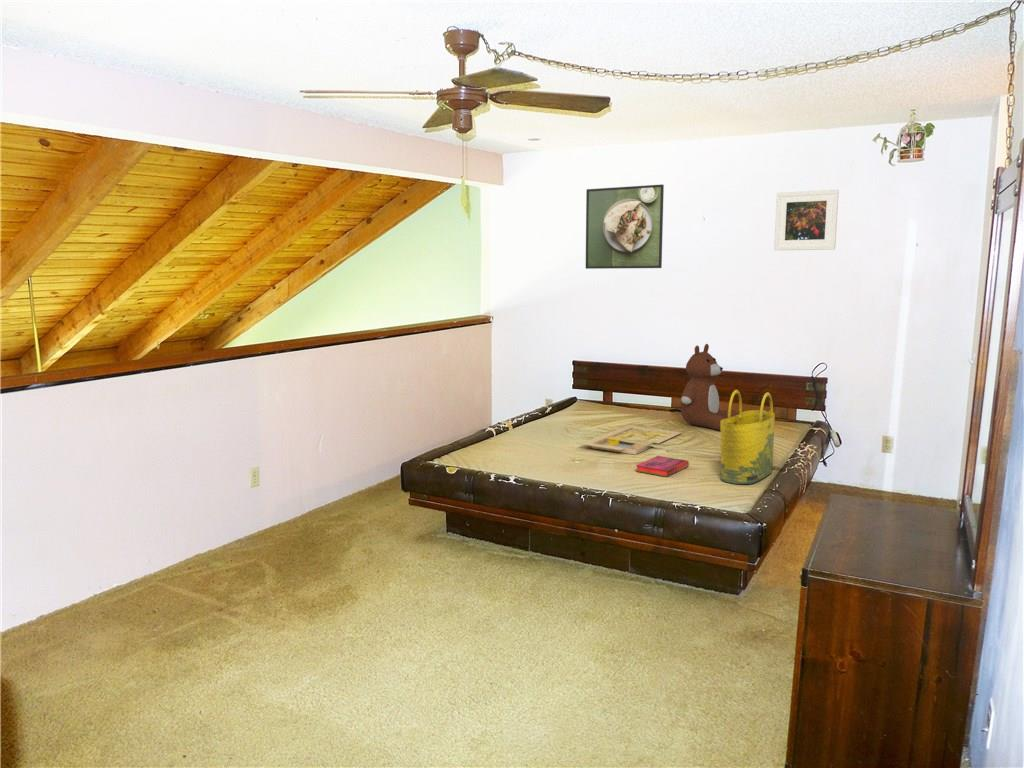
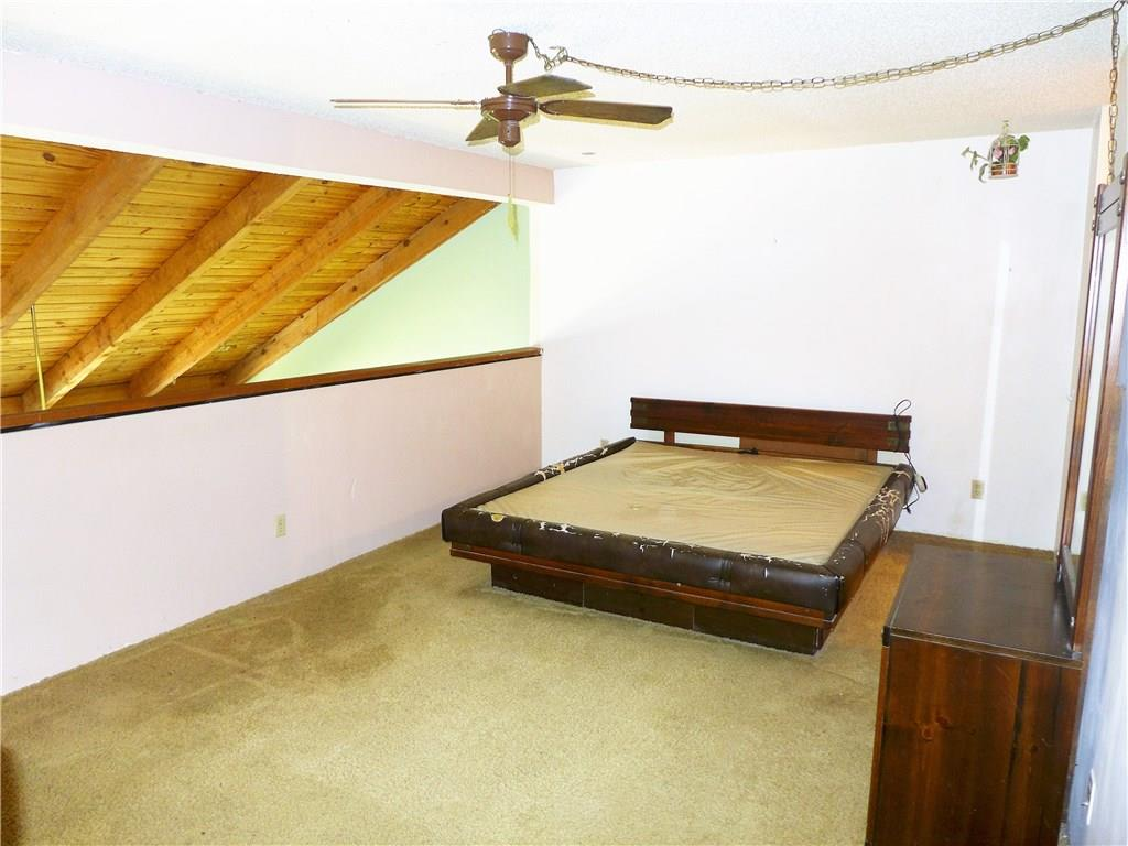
- teddy bear (710, 385)
- serving tray (632, 443)
- hardback book (662, 465)
- tote bag (749, 433)
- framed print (805, 220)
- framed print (623, 228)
